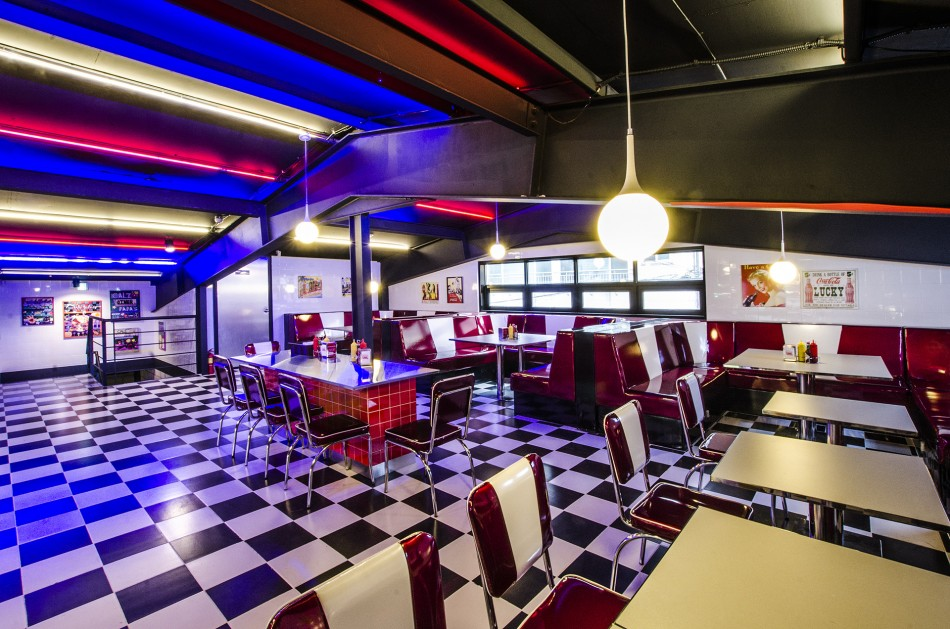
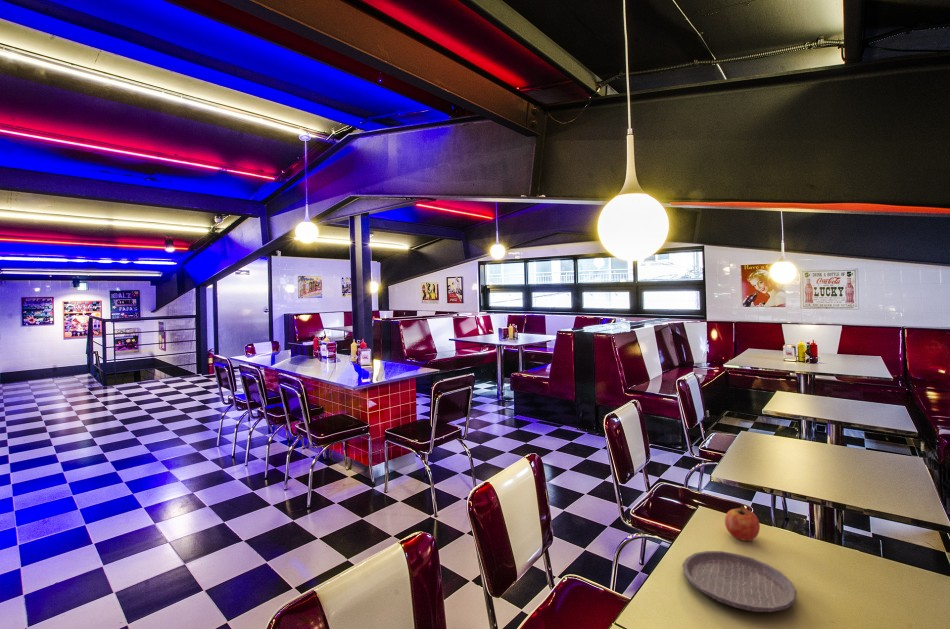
+ fruit (742, 522)
+ plate (736, 580)
